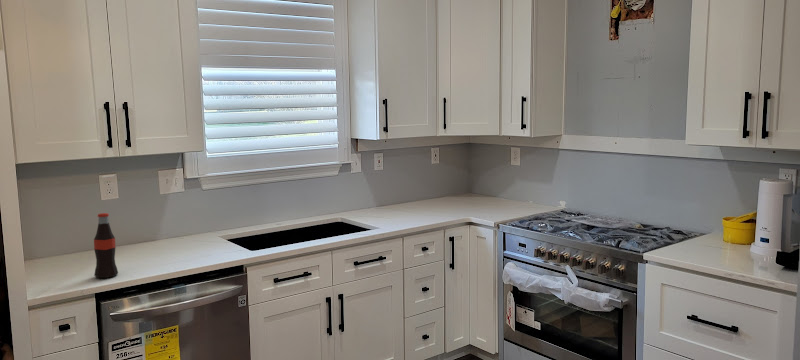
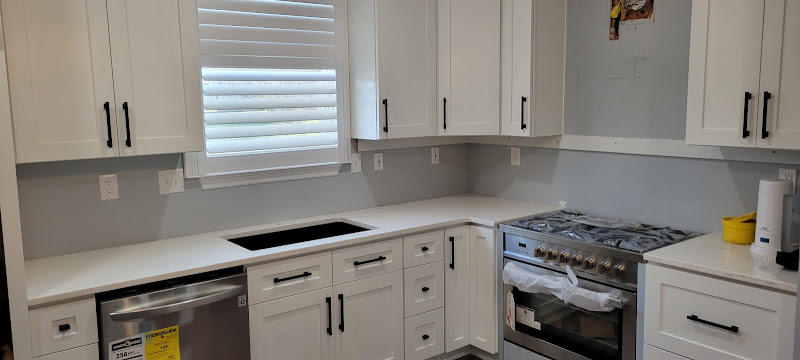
- bottle (104, 244)
